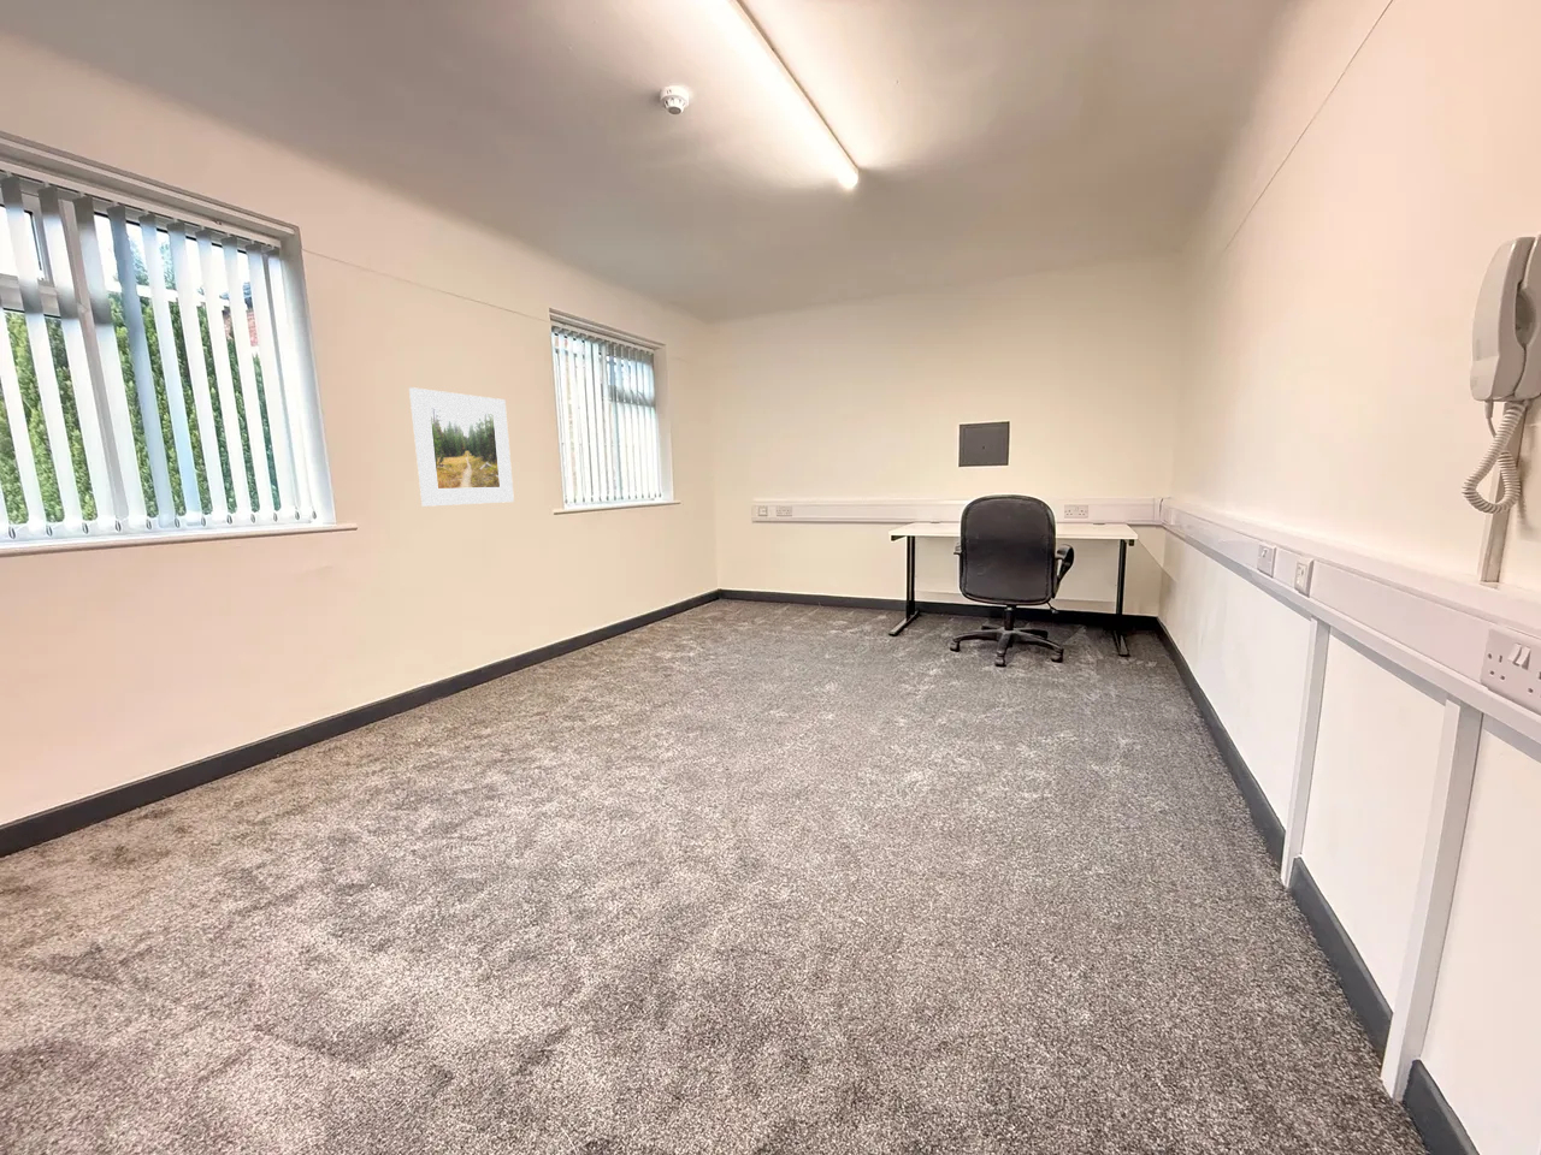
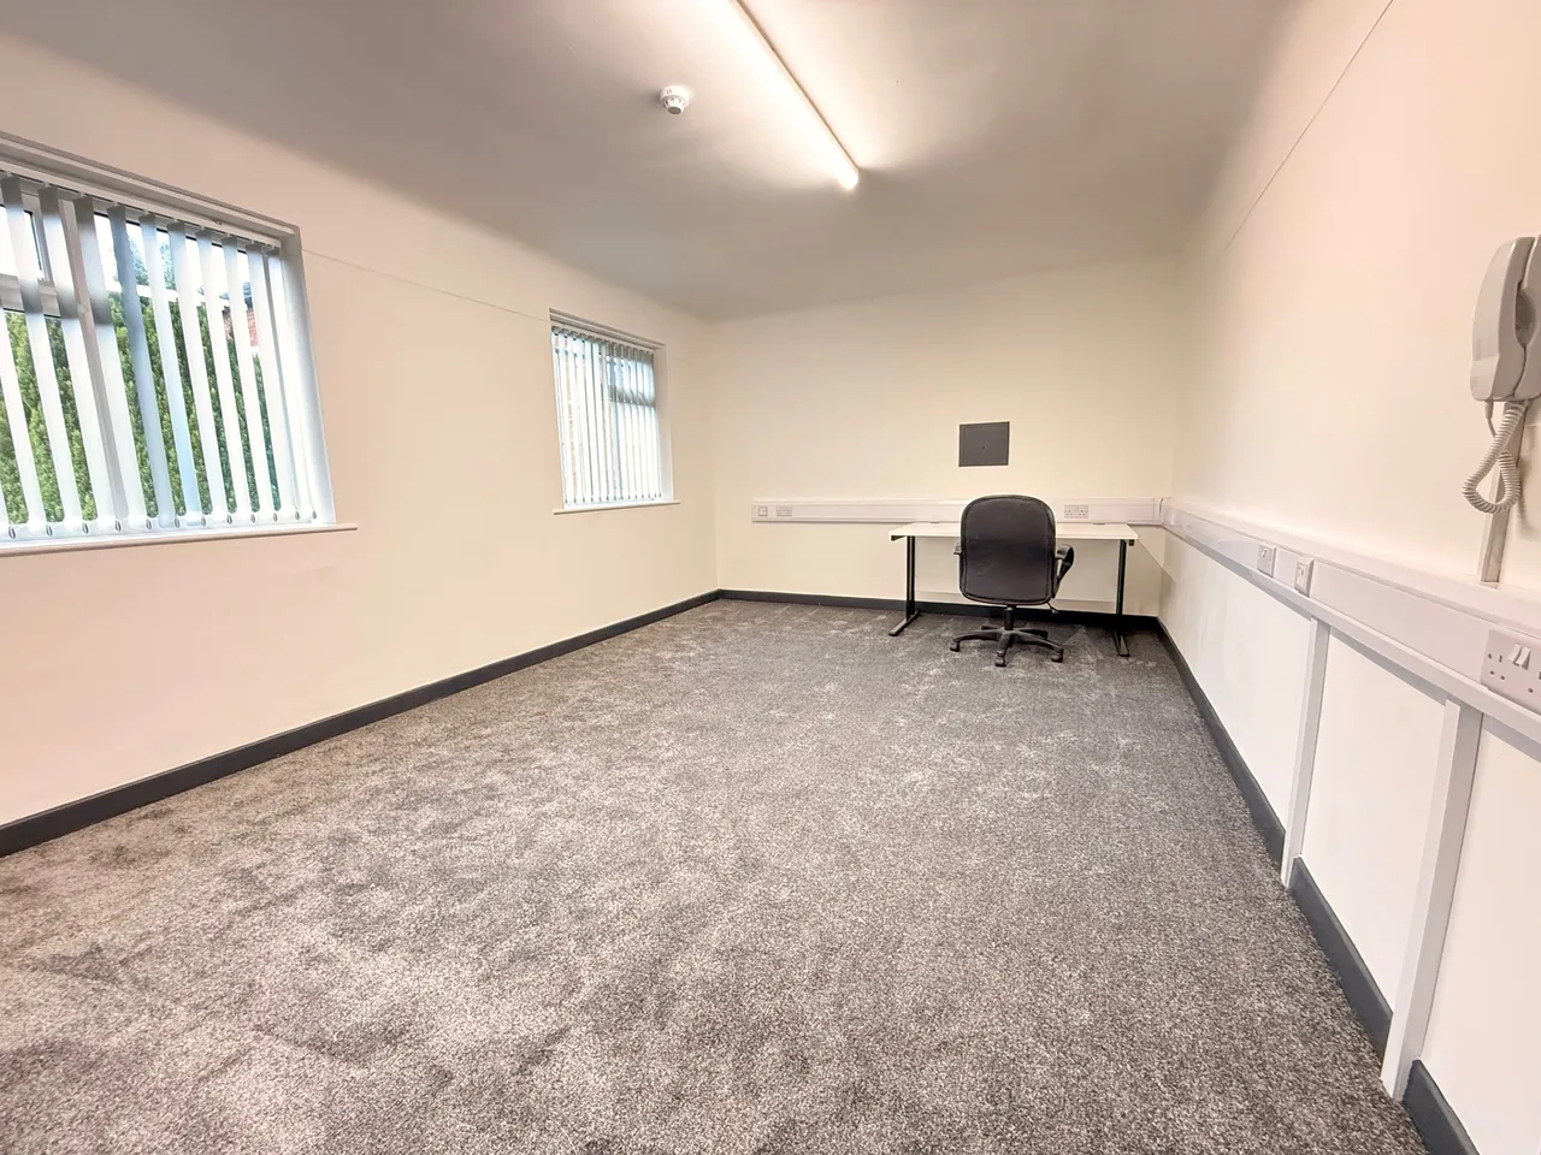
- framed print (466, 449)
